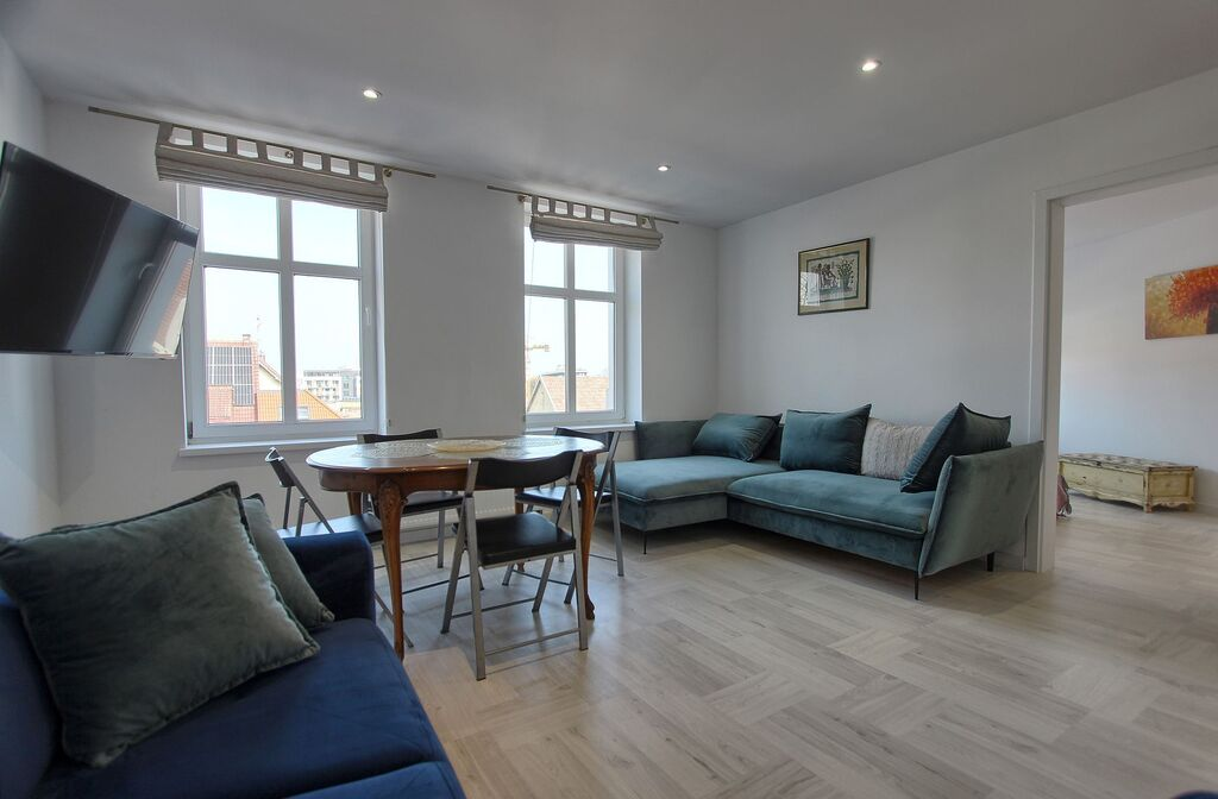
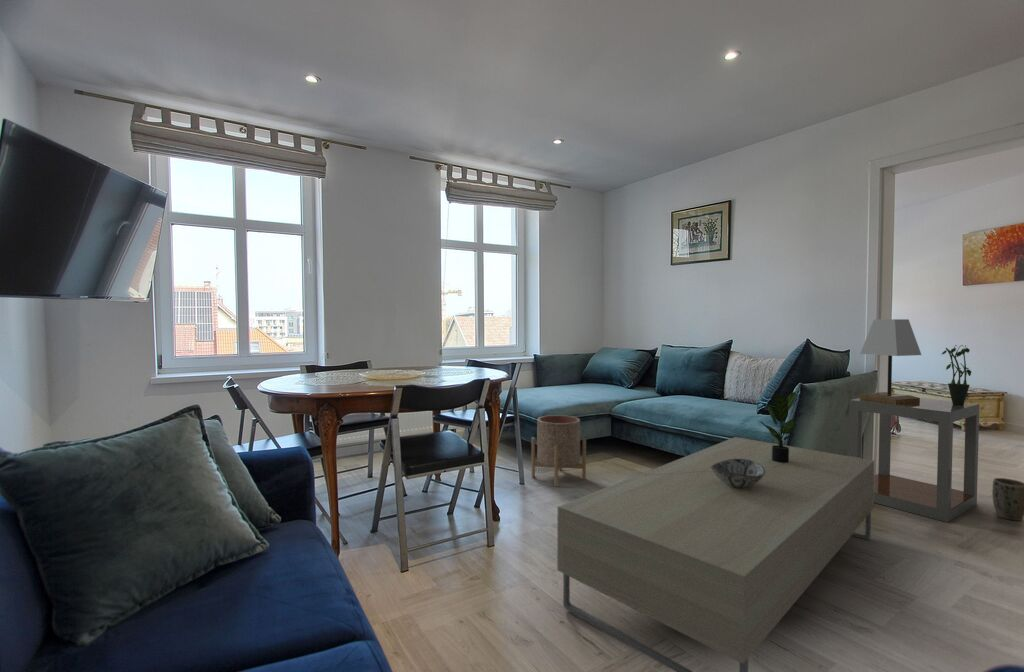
+ side table (890, 448)
+ planter (558, 448)
+ potted plant (782, 425)
+ potted plant (955, 374)
+ plant pot (1009, 499)
+ lamp (890, 359)
+ decorative bowl (737, 474)
+ coffee table (733, 523)
